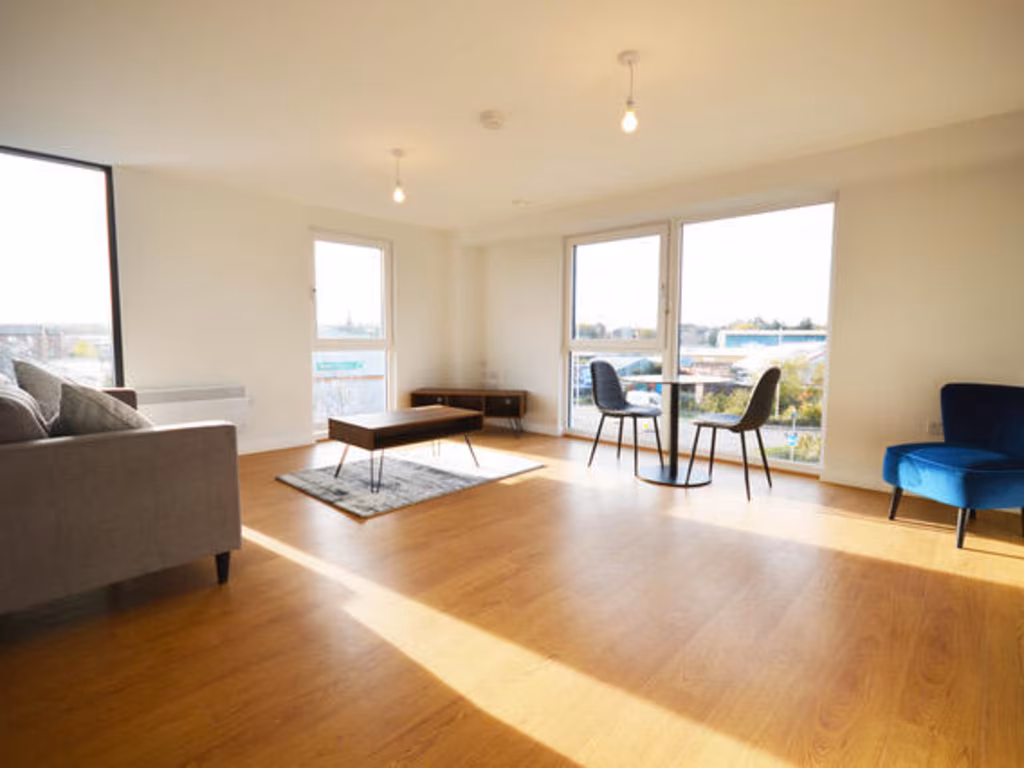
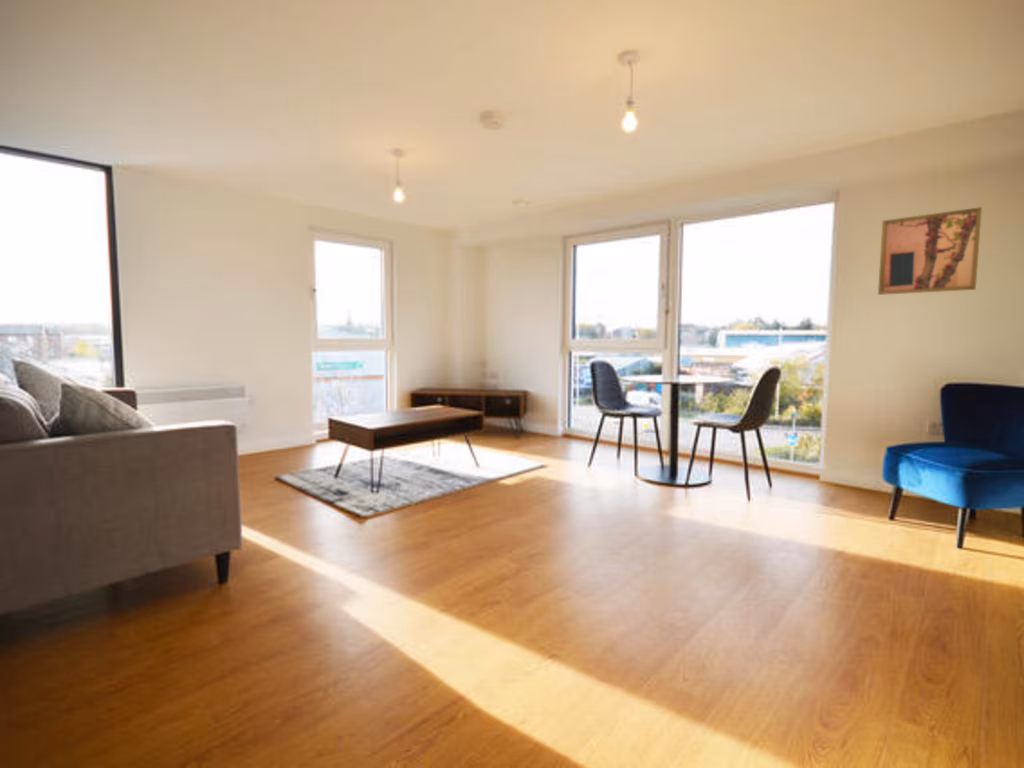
+ wall art (927, 253)
